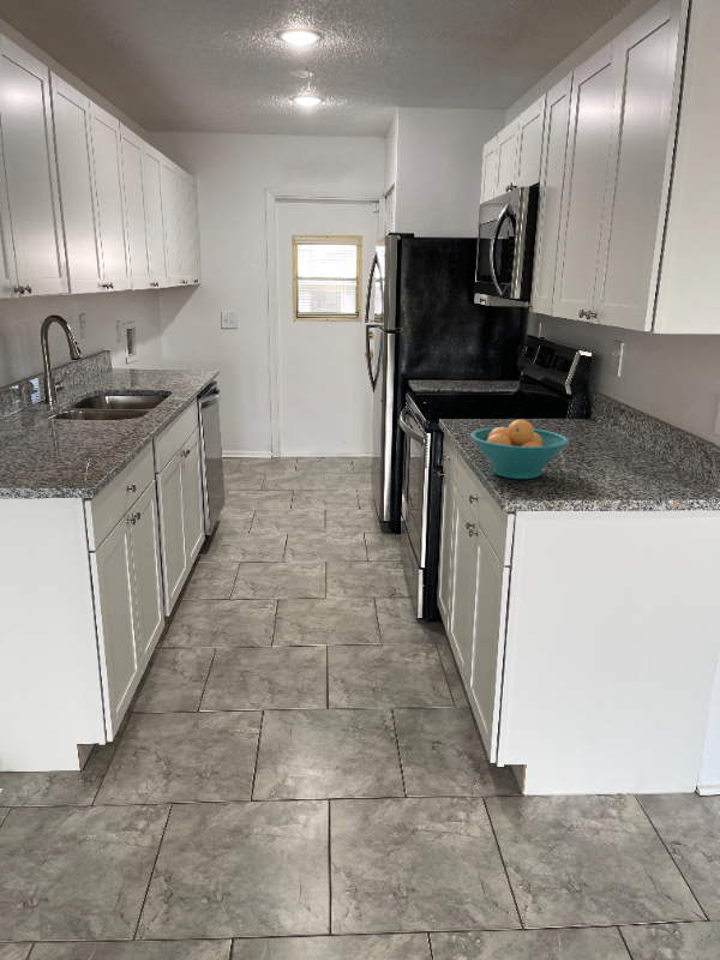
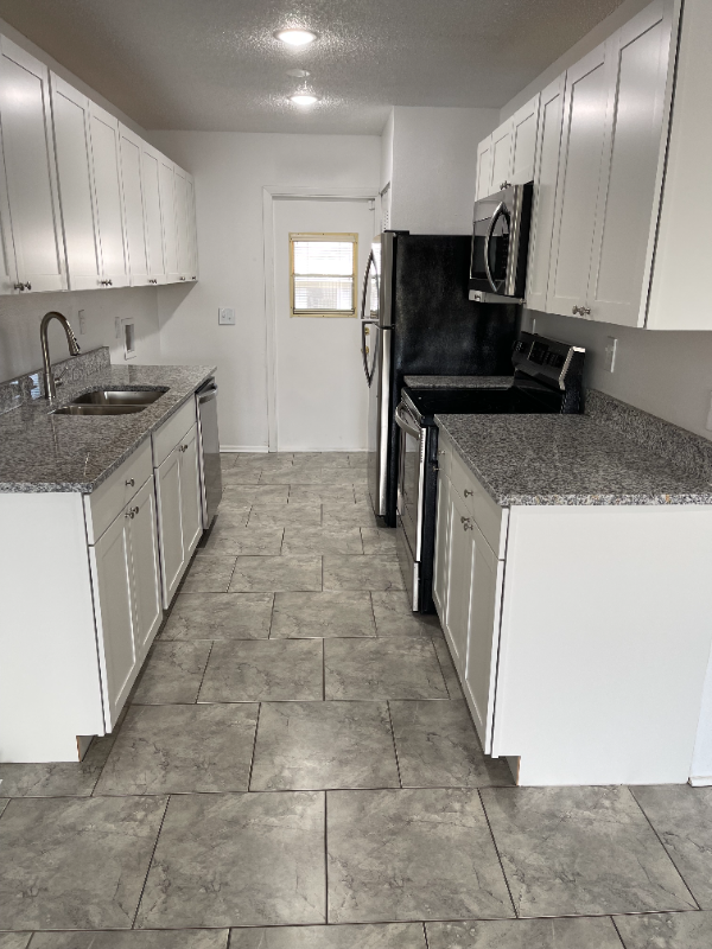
- fruit bowl (518, 446)
